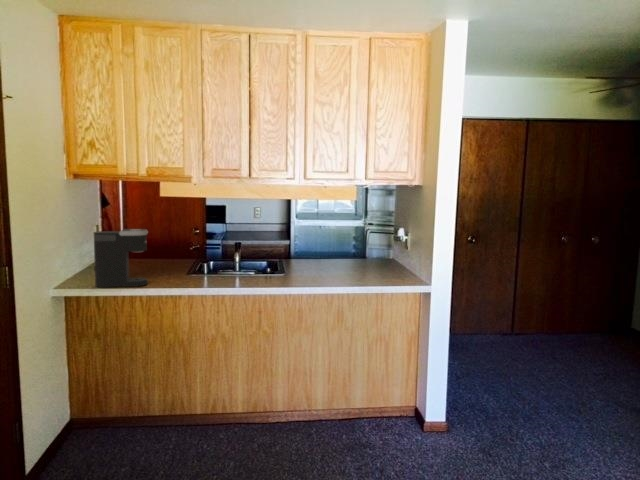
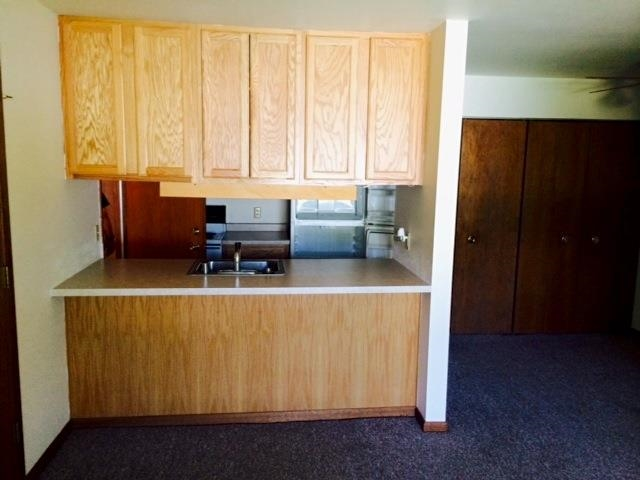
- coffee maker (121, 257)
